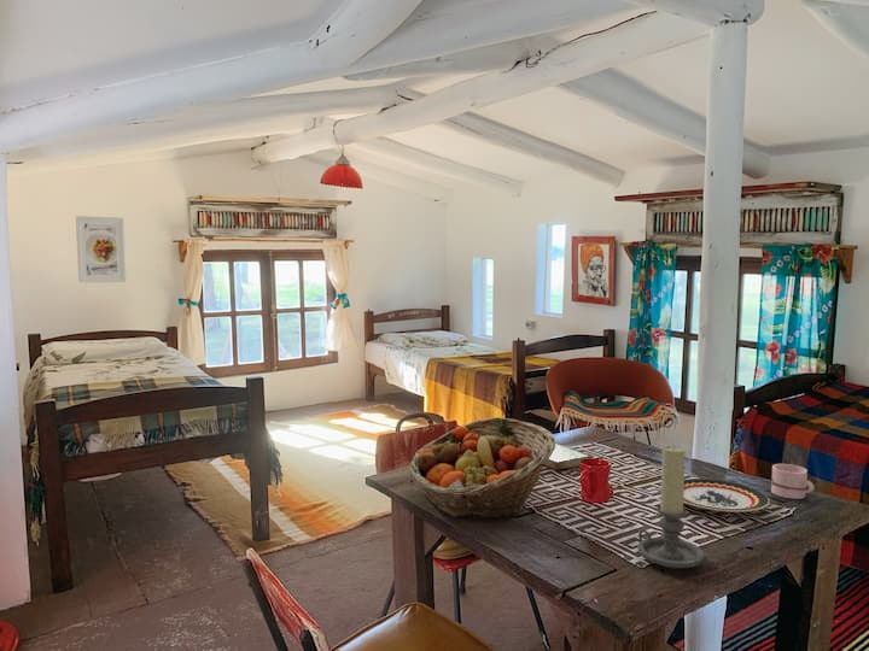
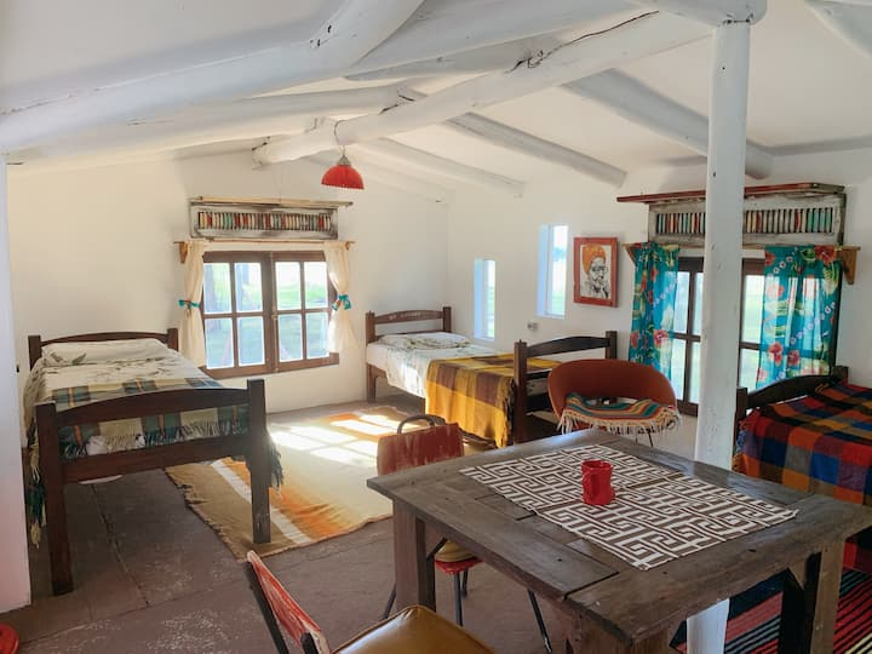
- candle holder (666, 500)
- fruit basket (480, 464)
- book (552, 453)
- plate (716, 497)
- mug (793, 482)
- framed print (101, 250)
